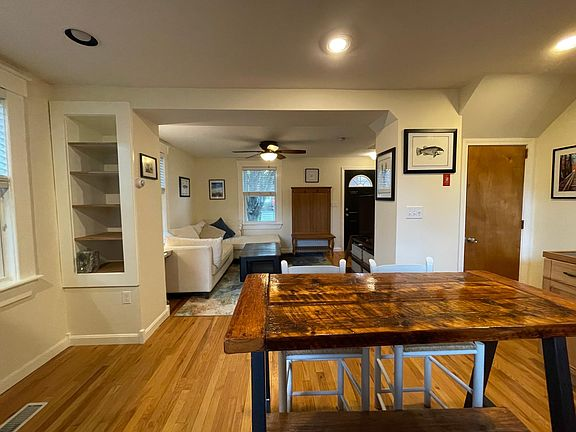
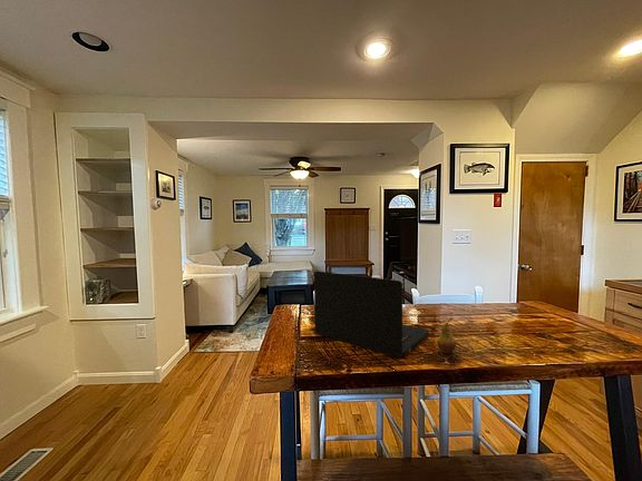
+ laptop (371, 302)
+ fruit (446, 333)
